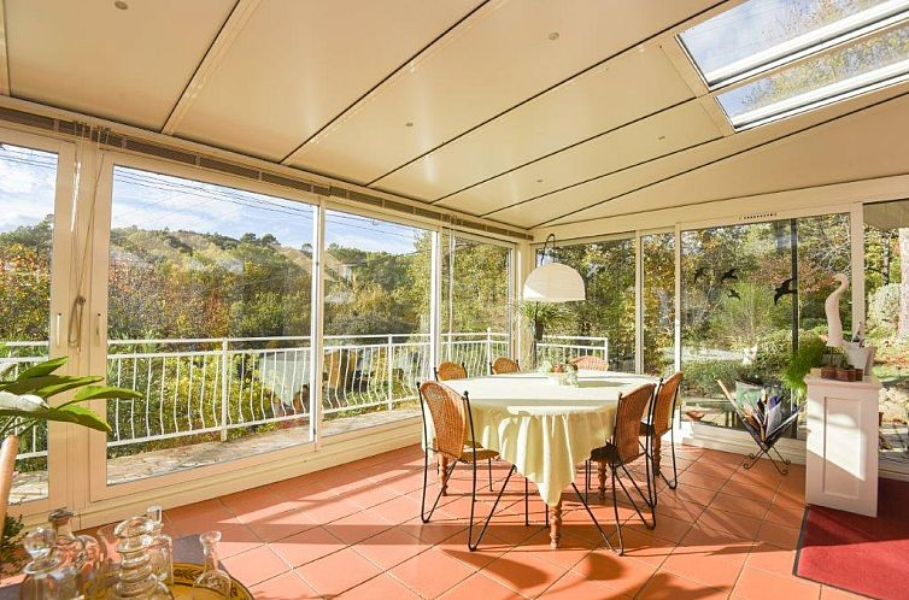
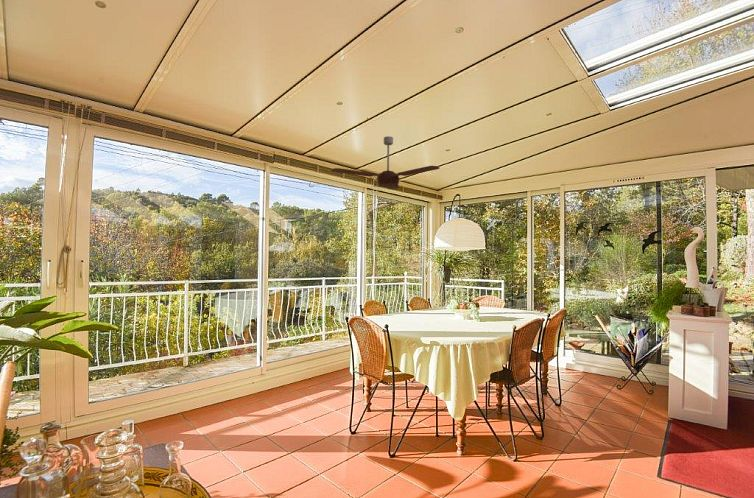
+ ceiling fan (387, 163)
